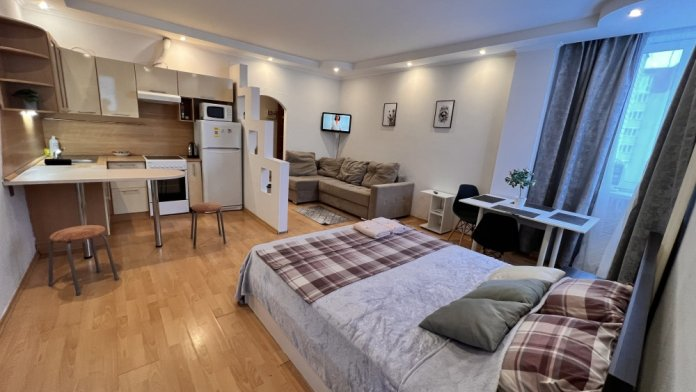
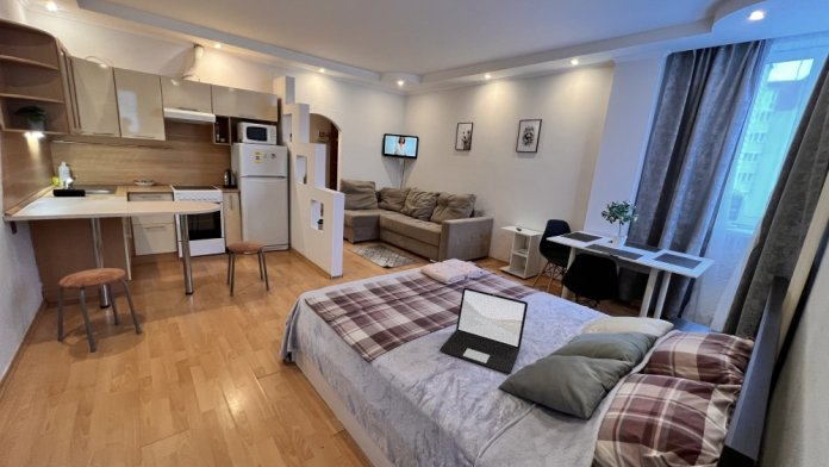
+ laptop (484, 325)
